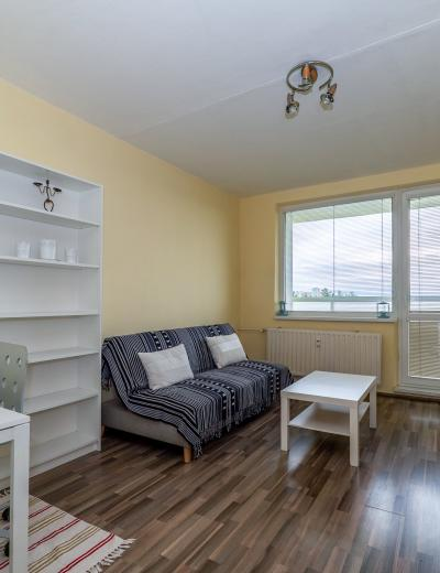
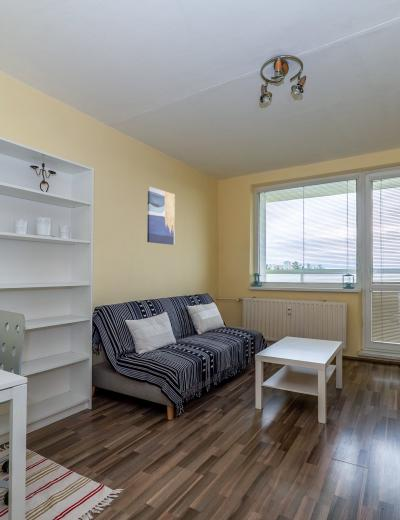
+ wall art (161, 217)
